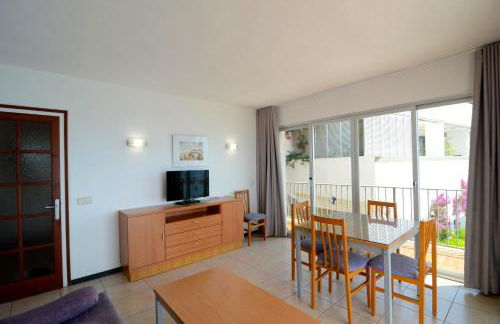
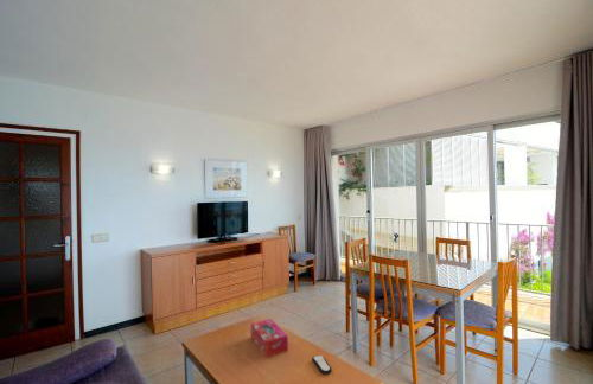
+ tissue box (268, 335)
+ remote control (321, 364)
